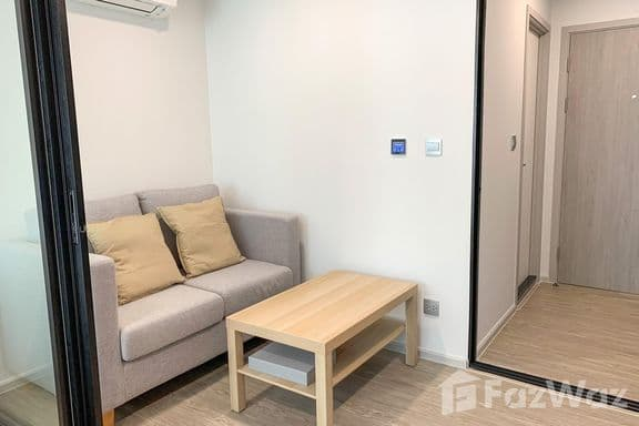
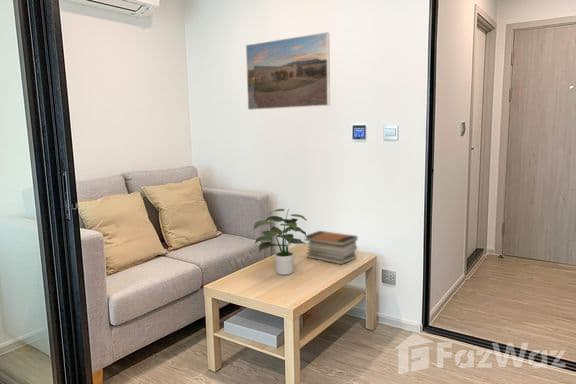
+ potted plant (282, 241)
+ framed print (286, 73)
+ book stack (331, 247)
